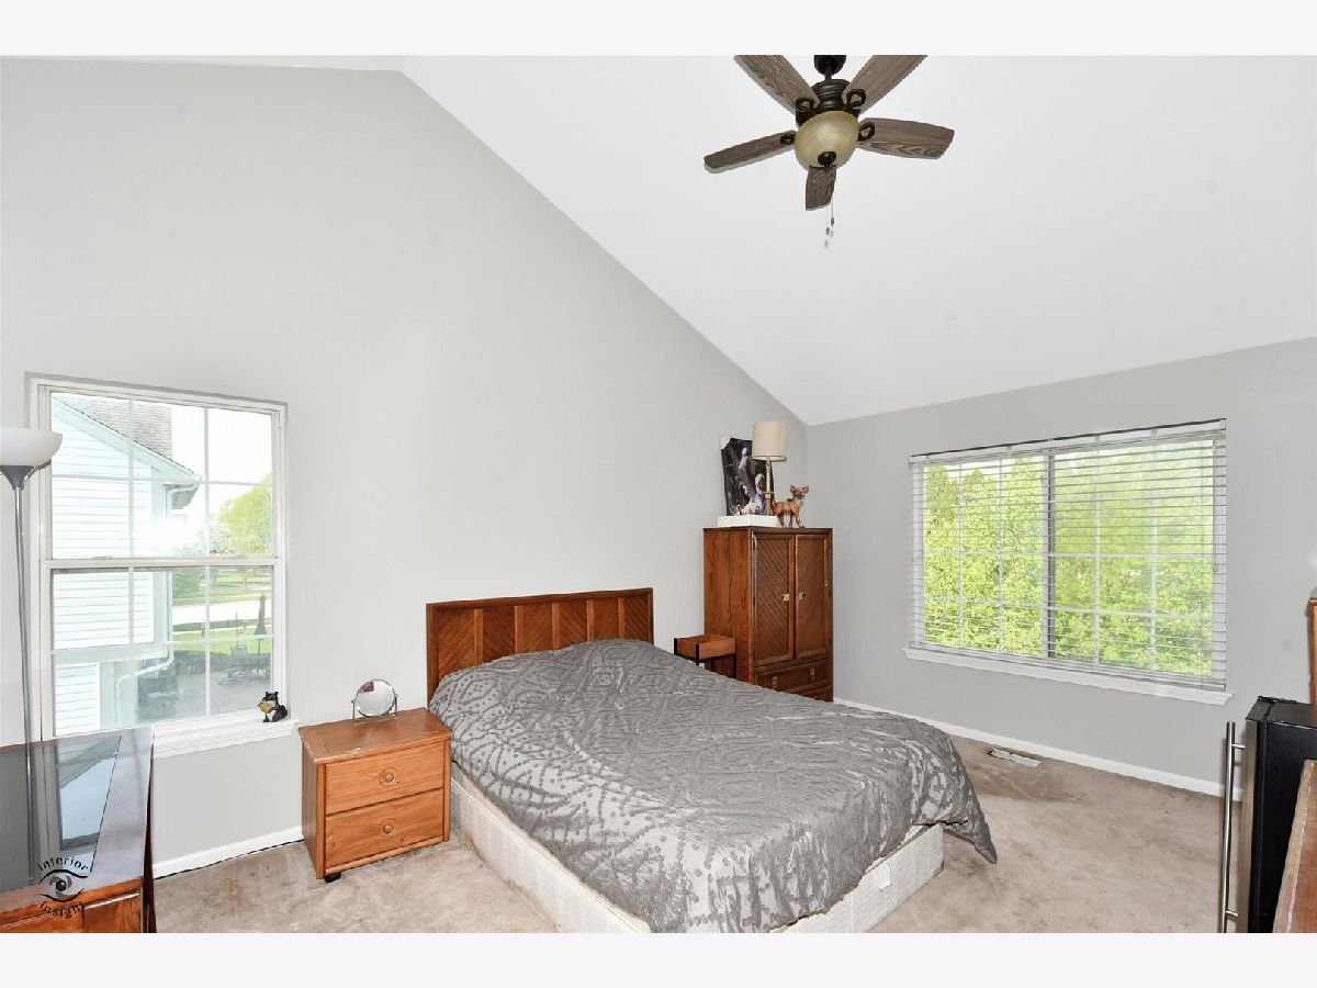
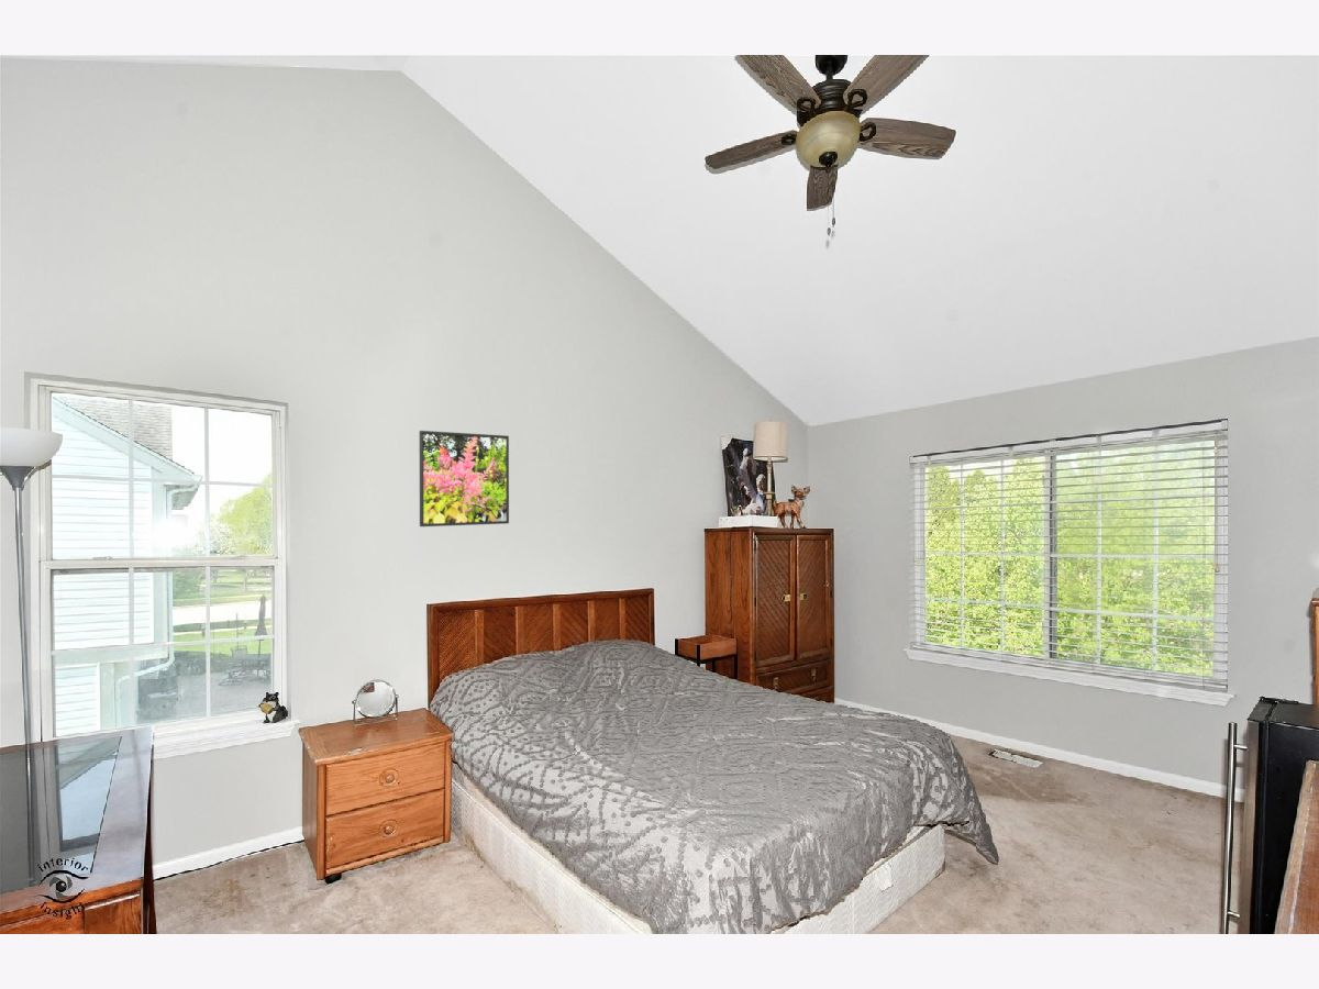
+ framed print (466, 479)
